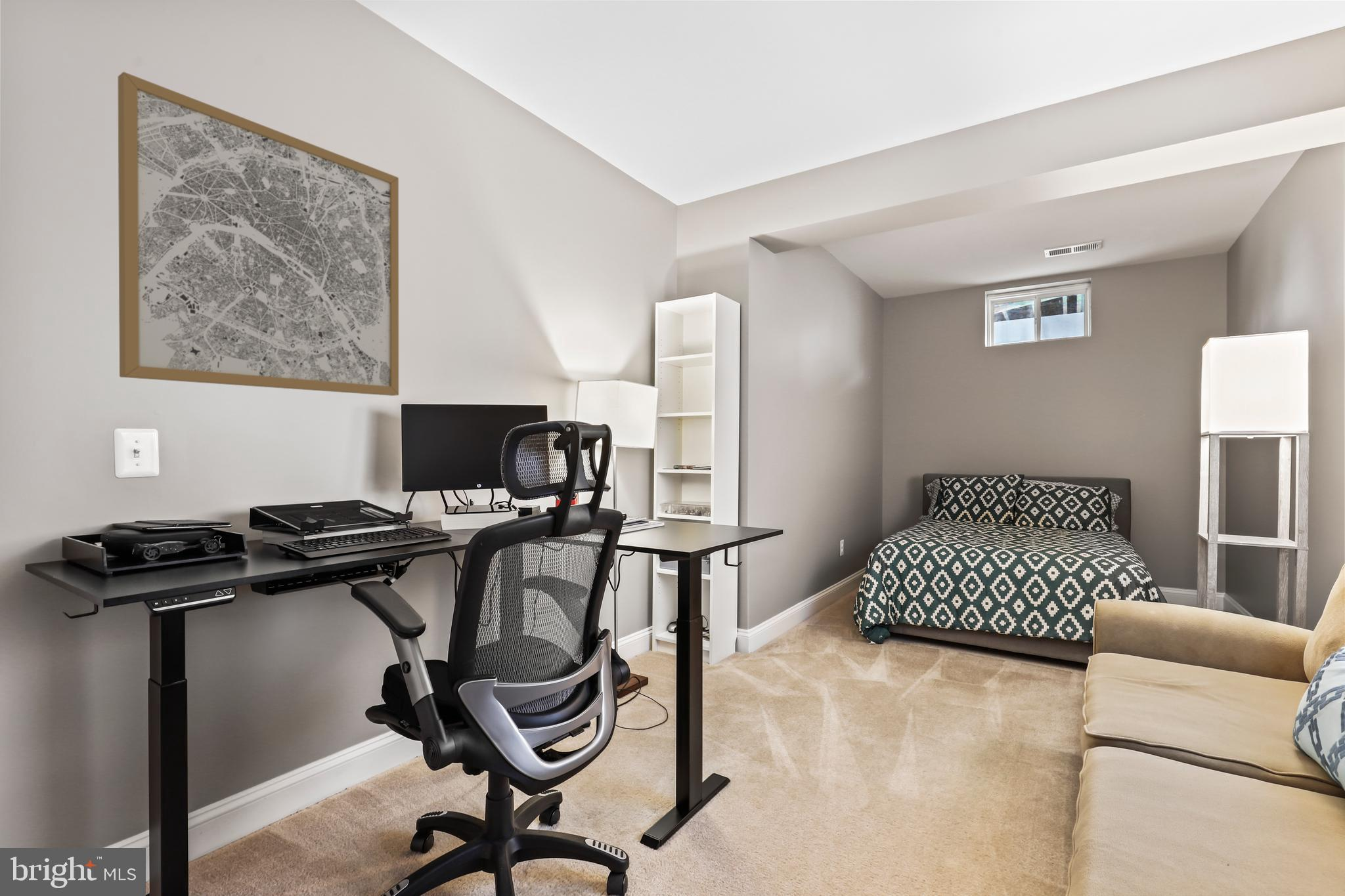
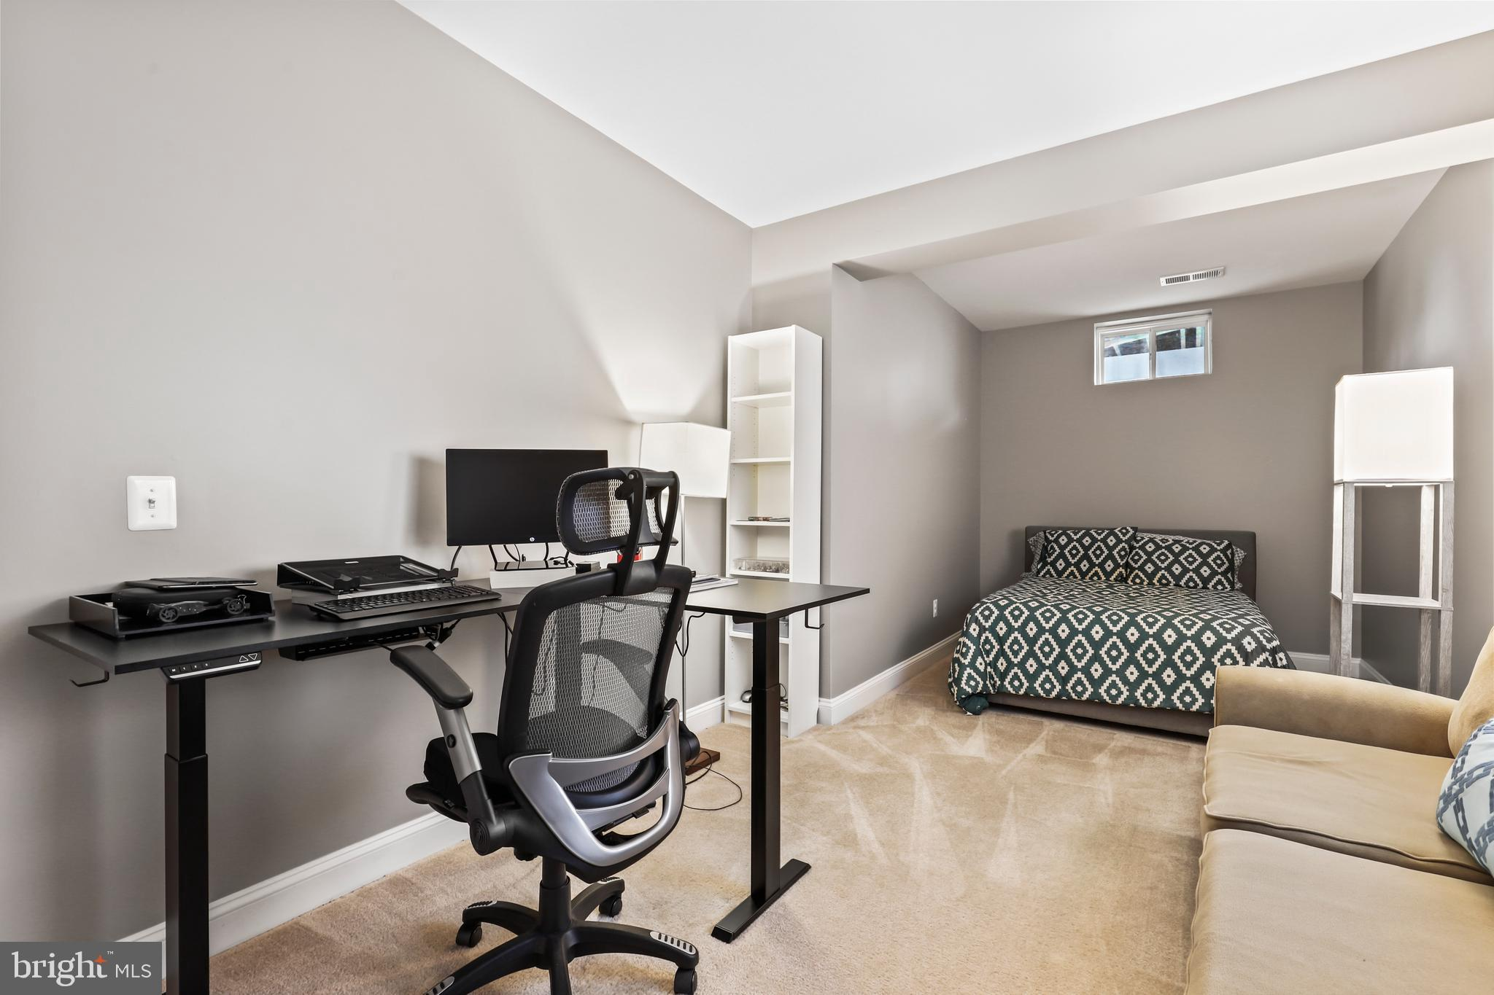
- wall art (281, 261)
